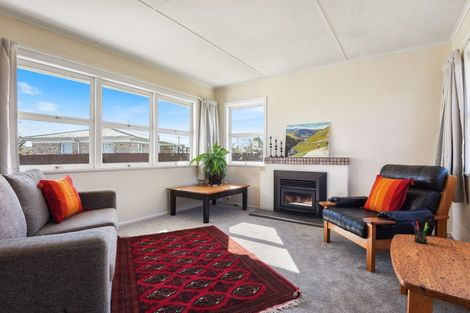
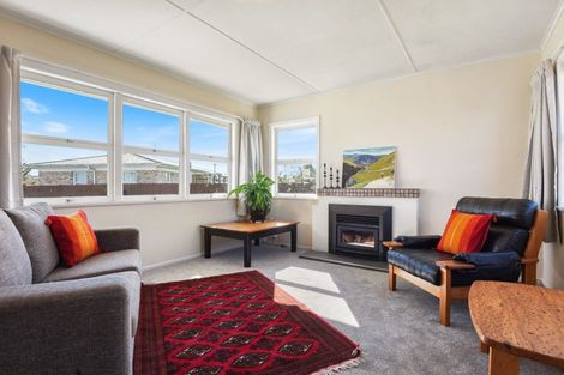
- pen holder (421, 231)
